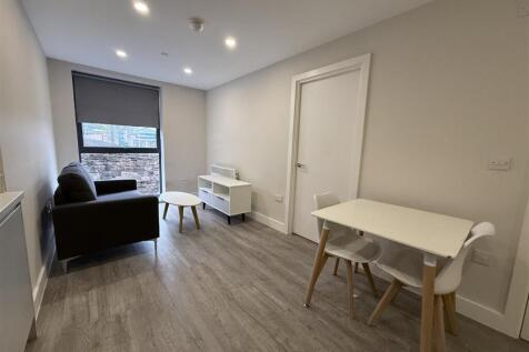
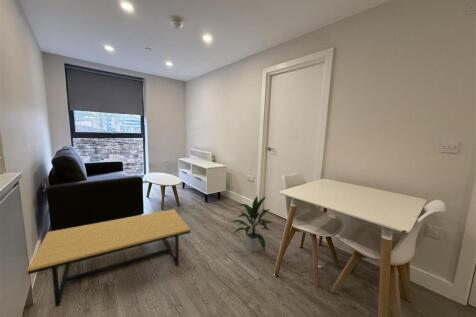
+ coffee table (122, 247)
+ indoor plant (253, 224)
